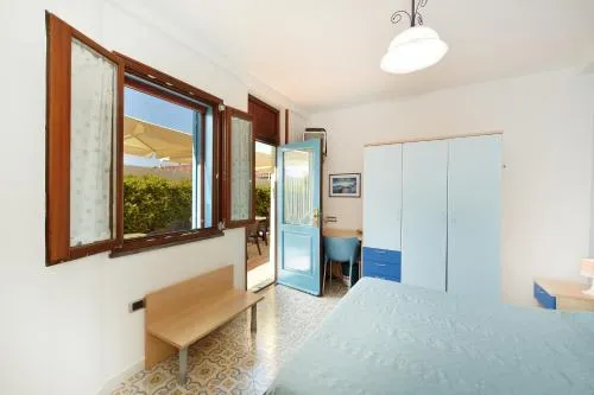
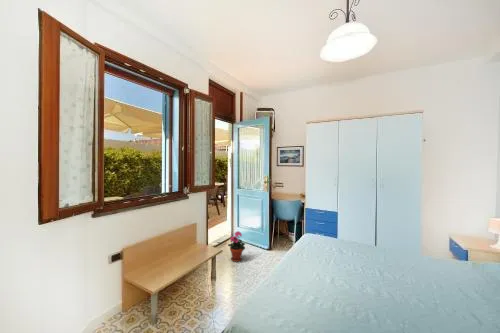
+ potted plant (236, 245)
